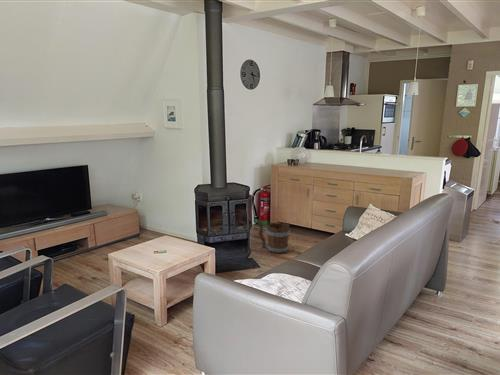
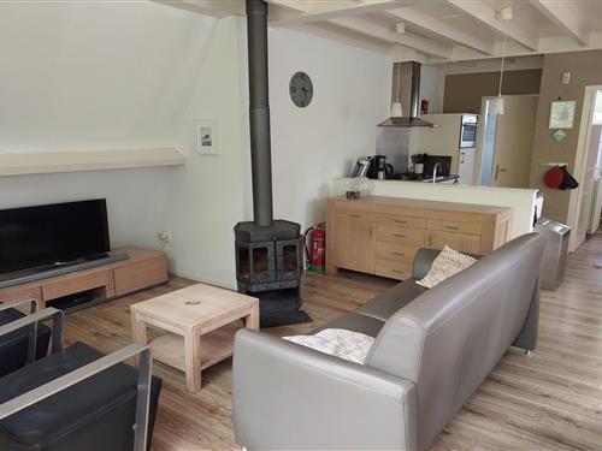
- bucket (272, 235)
